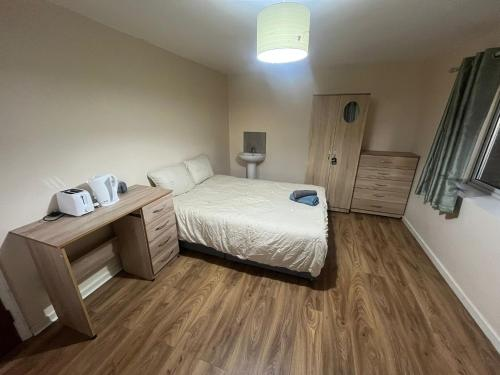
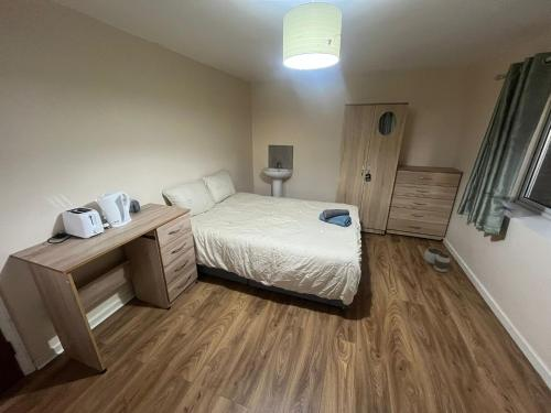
+ waste basket (437, 257)
